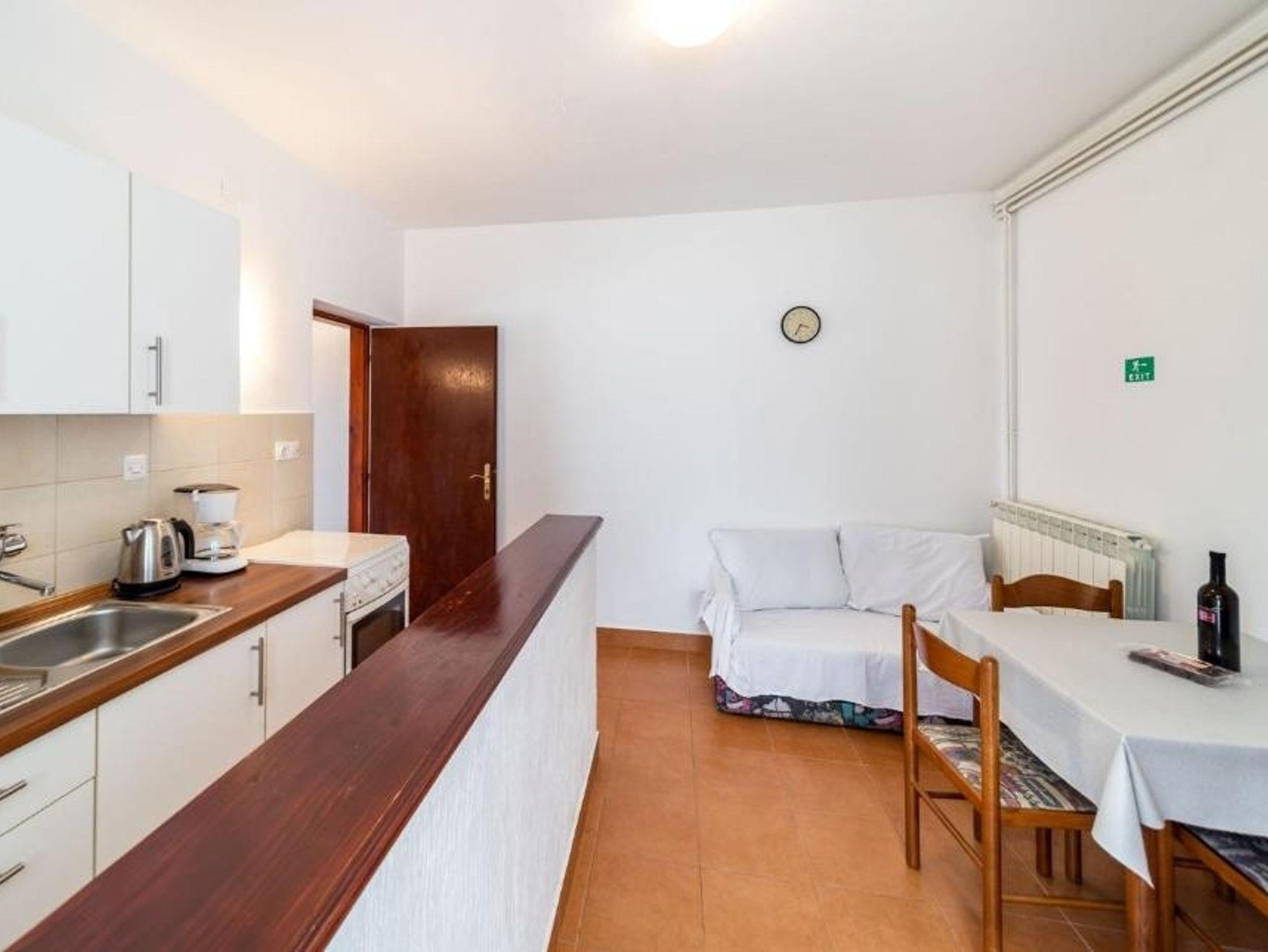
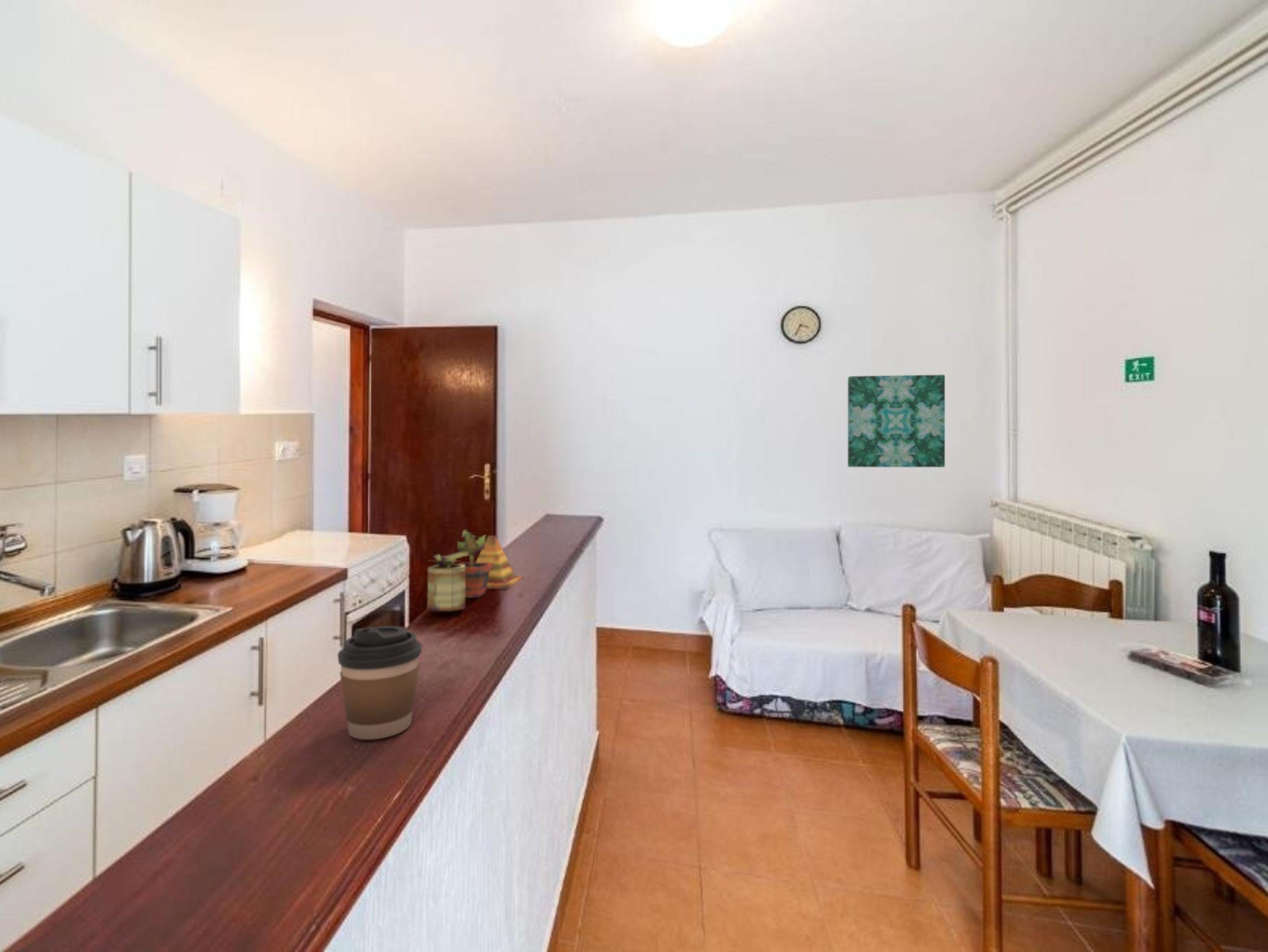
+ potted plant (471, 563)
+ wall art (895, 422)
+ coffee cup (381, 675)
